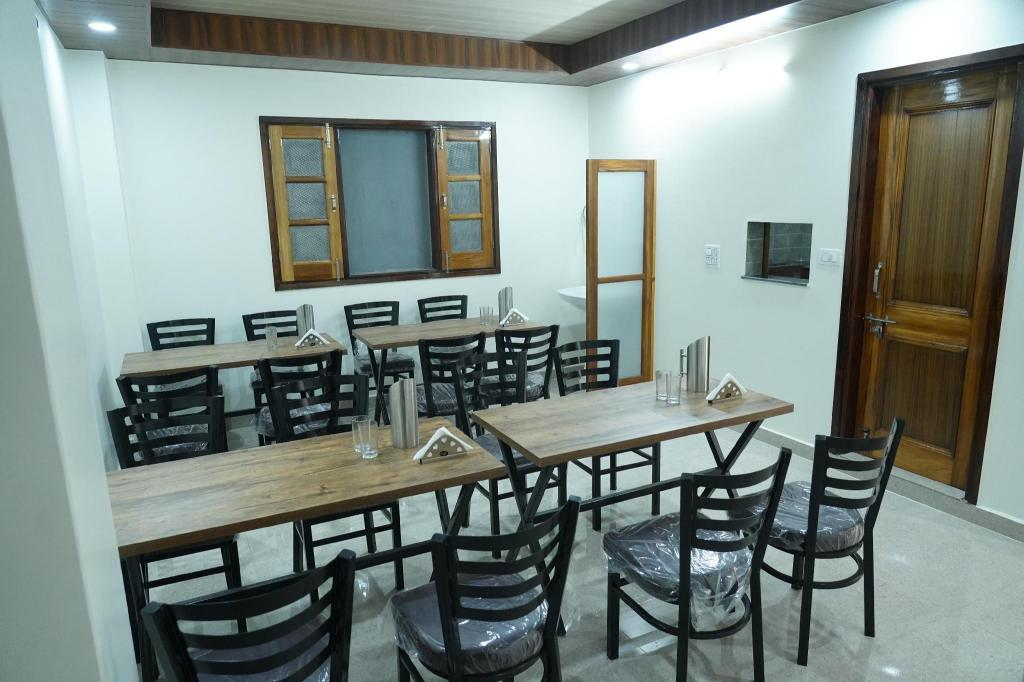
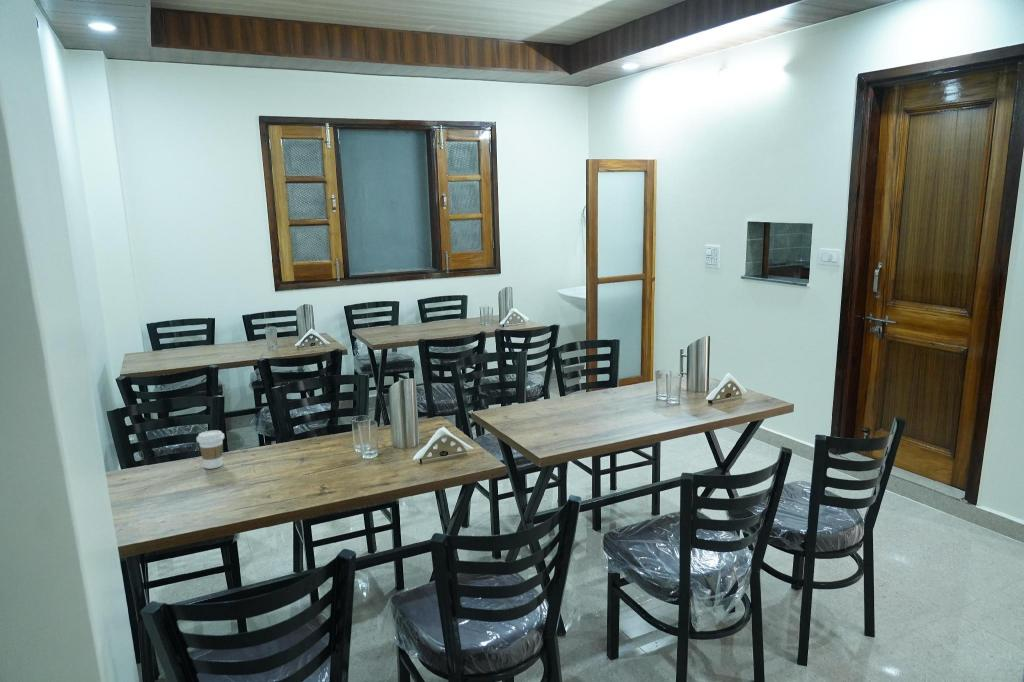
+ coffee cup (211, 449)
